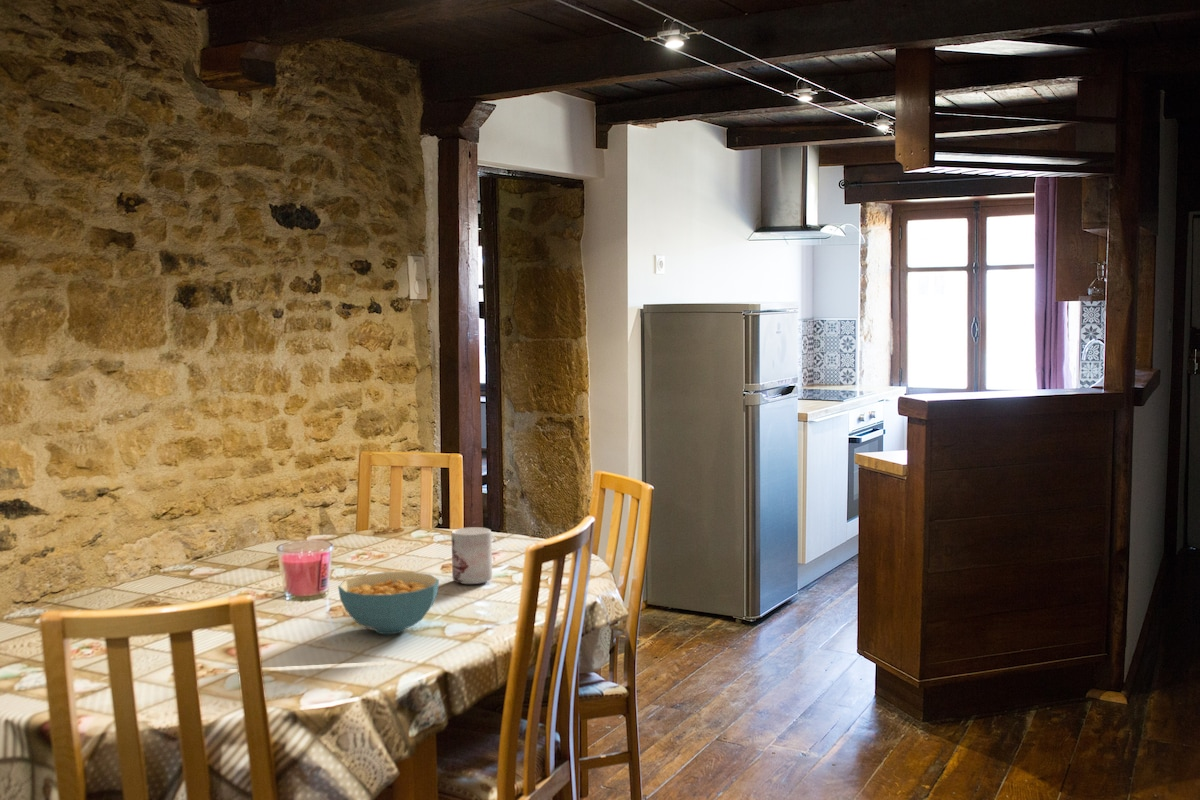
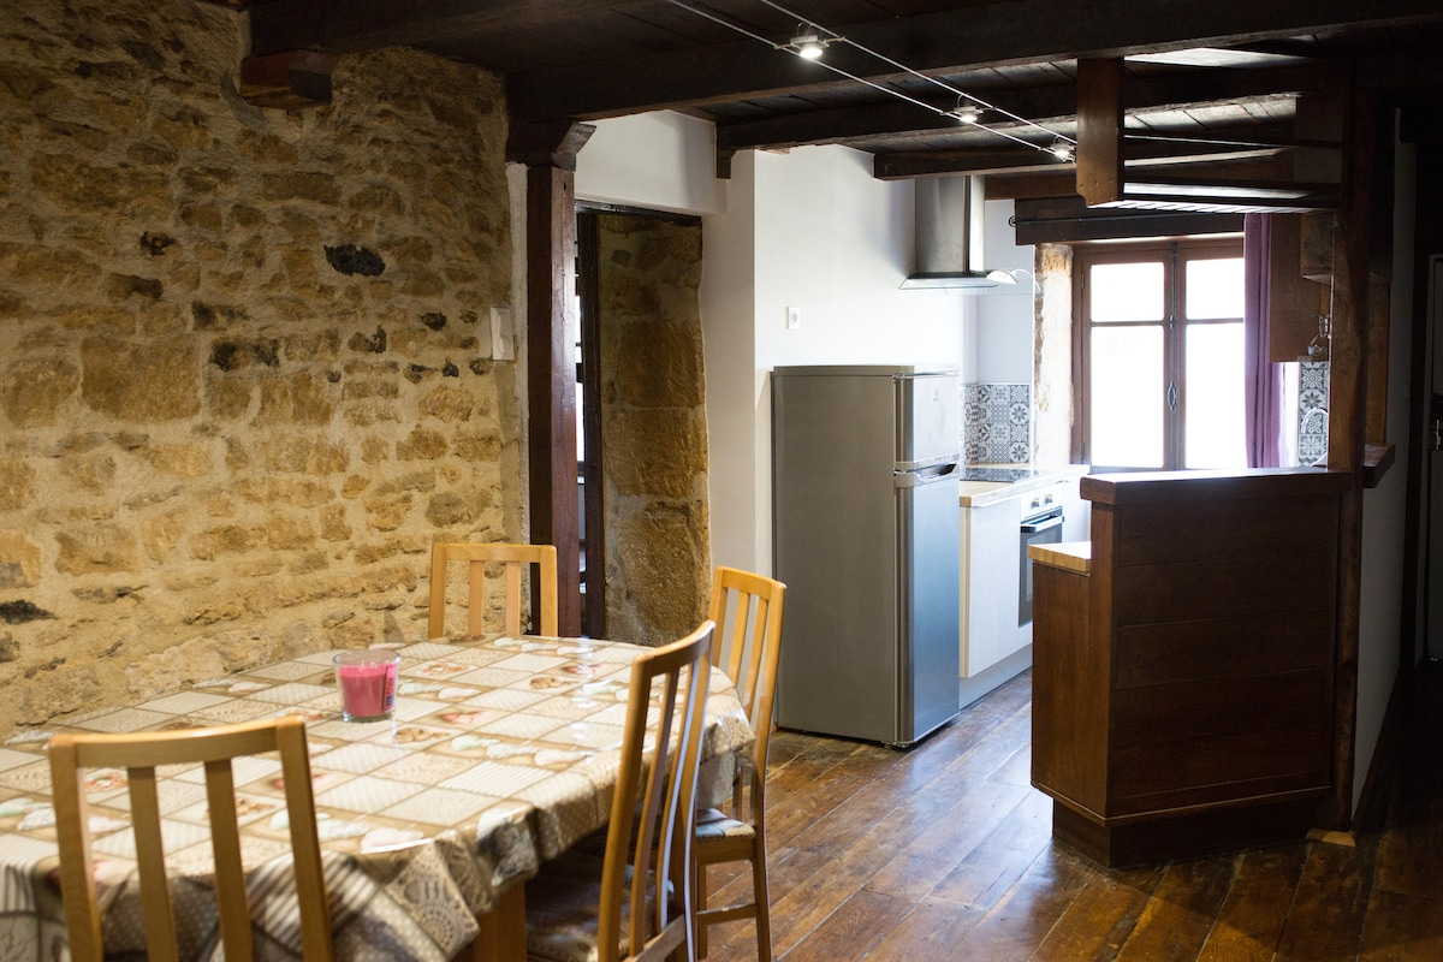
- cereal bowl (389, 606)
- mug (471, 554)
